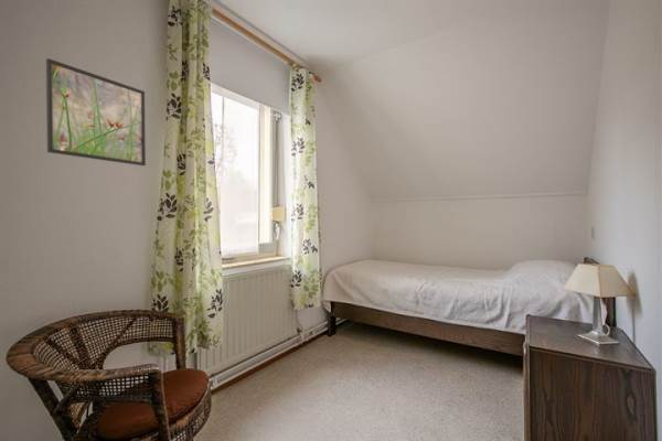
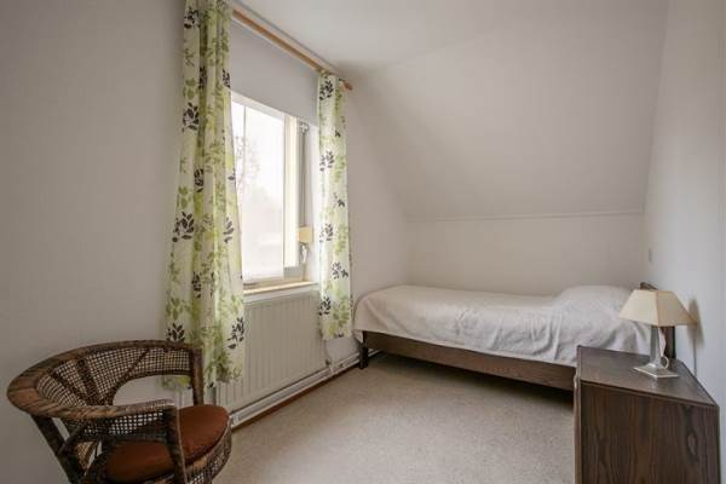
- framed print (100, 118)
